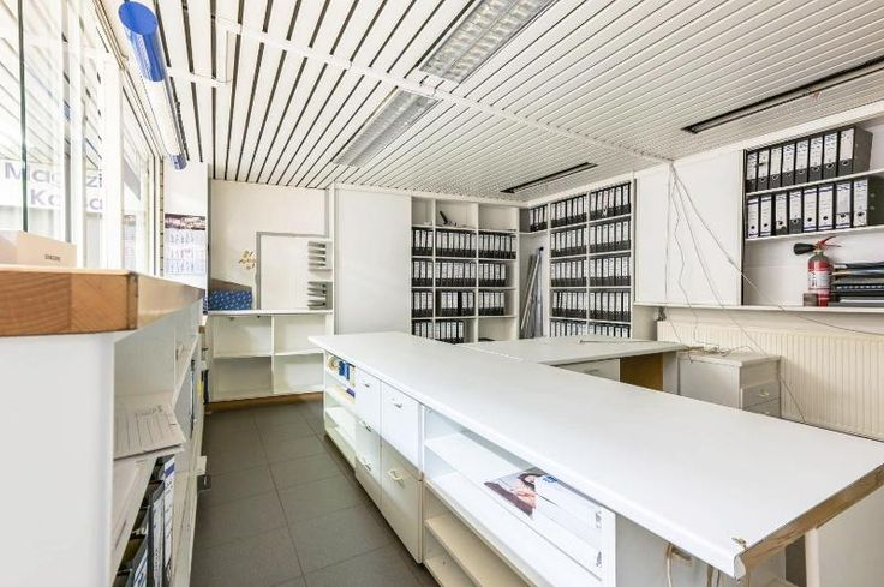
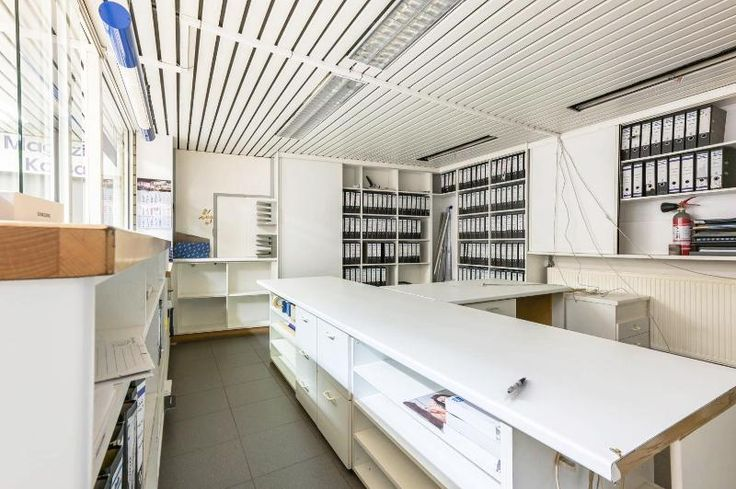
+ pen (517, 384)
